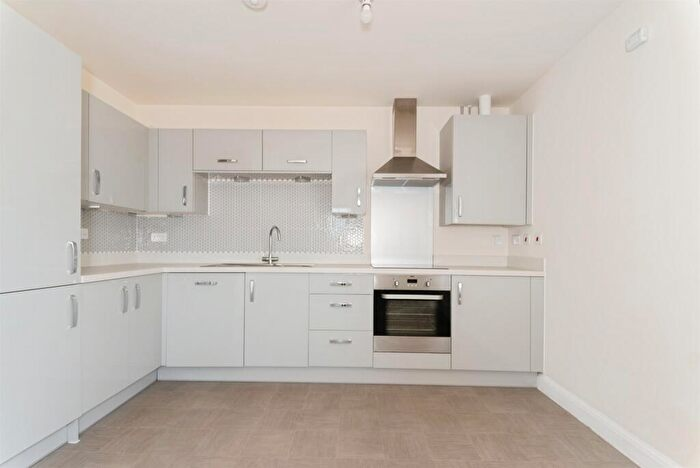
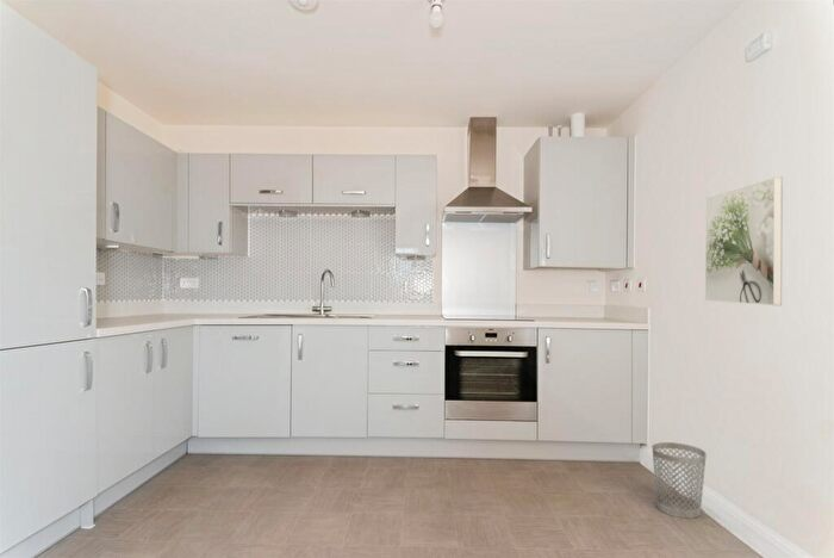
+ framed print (739, 246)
+ wastebasket (678, 479)
